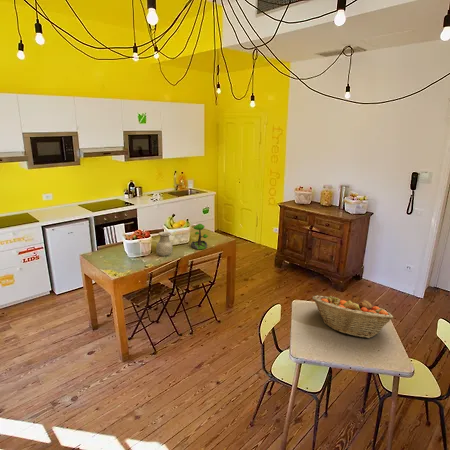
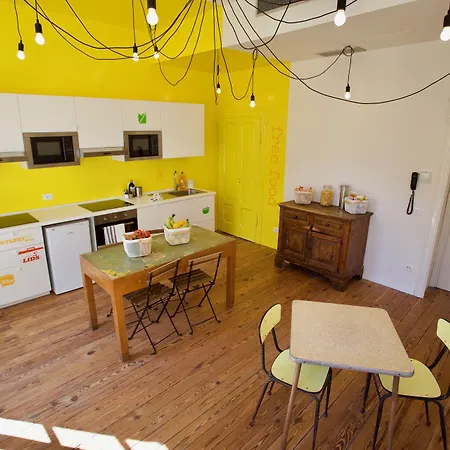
- plant (199, 235)
- fruit basket (350, 311)
- vase (164, 243)
